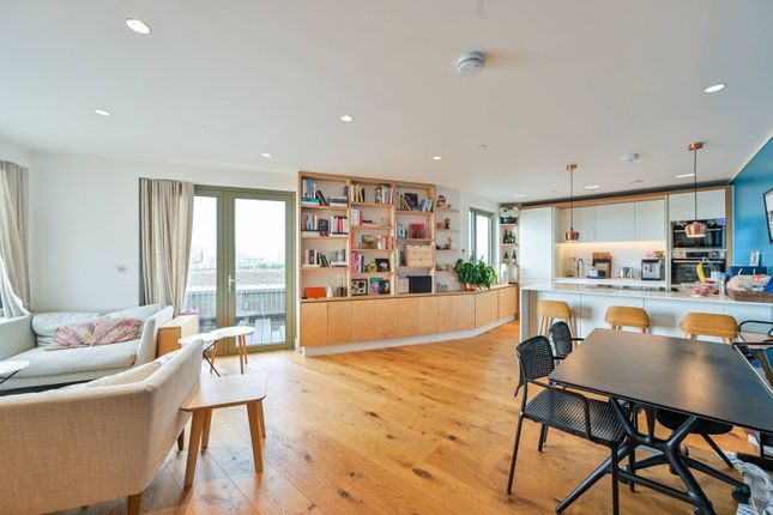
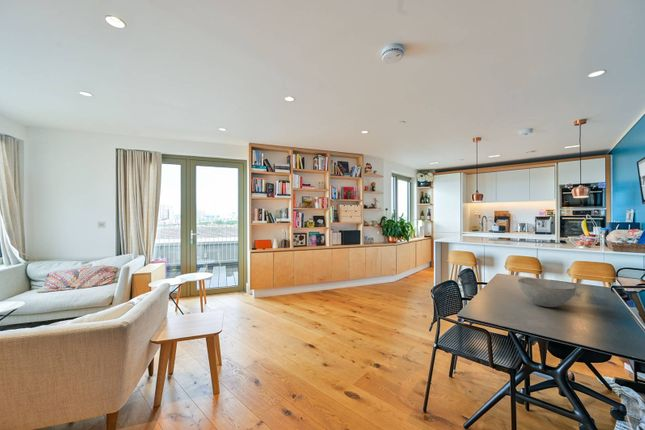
+ bowl (545, 293)
